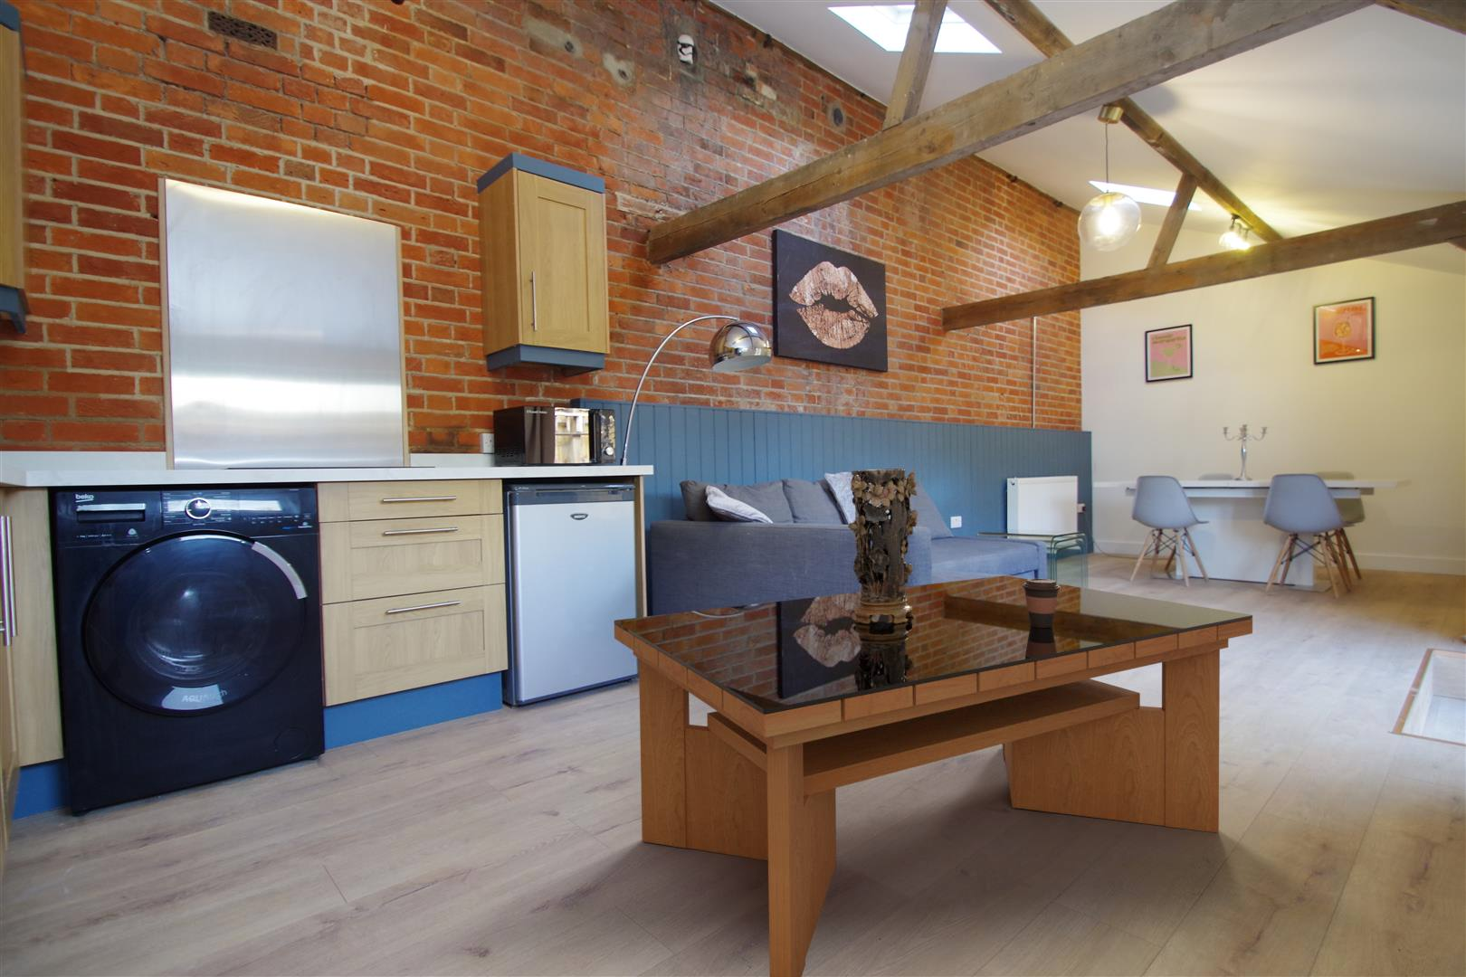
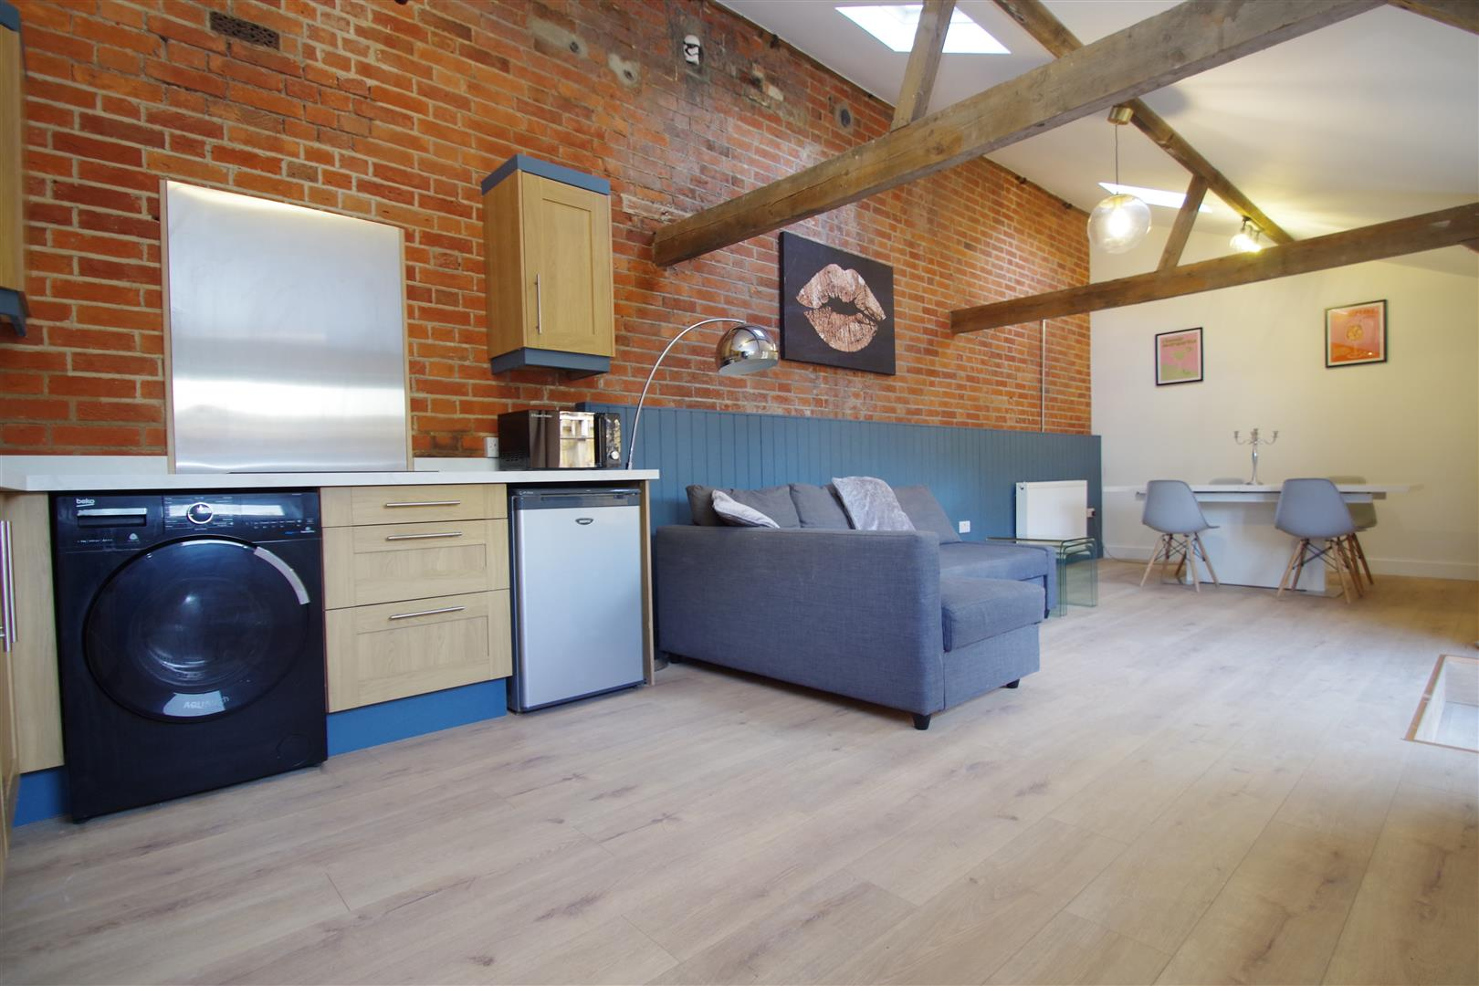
- coffee table (929, 725)
- decorative vase (877, 542)
- coffee cup (1041, 602)
